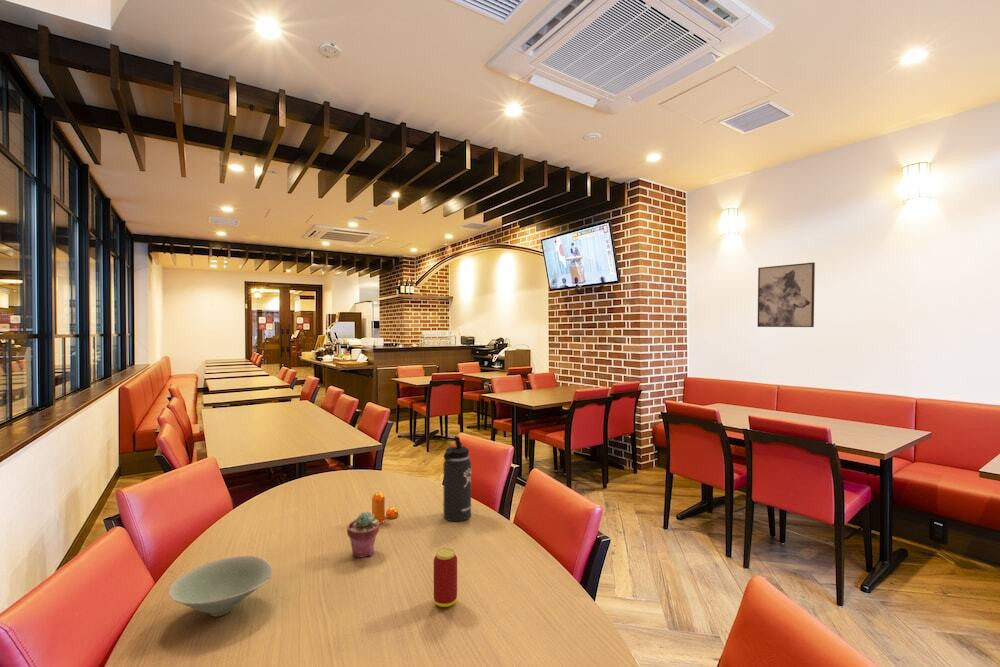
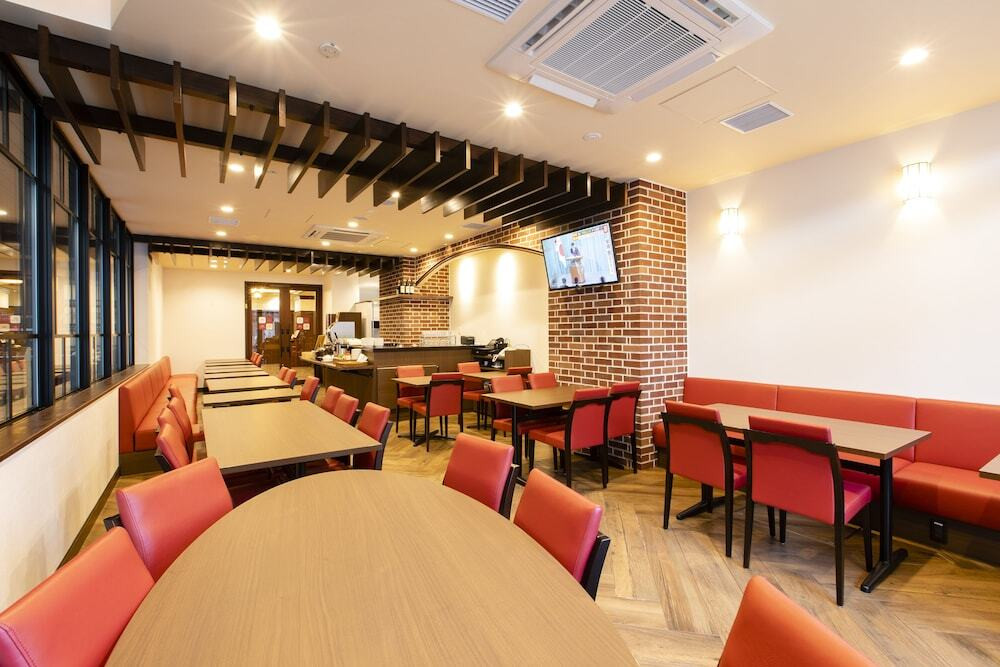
- potted succulent (363, 532)
- thermos bottle (455, 477)
- beverage can (445, 577)
- wall art (784, 296)
- bowl (223, 593)
- pepper shaker (384, 504)
